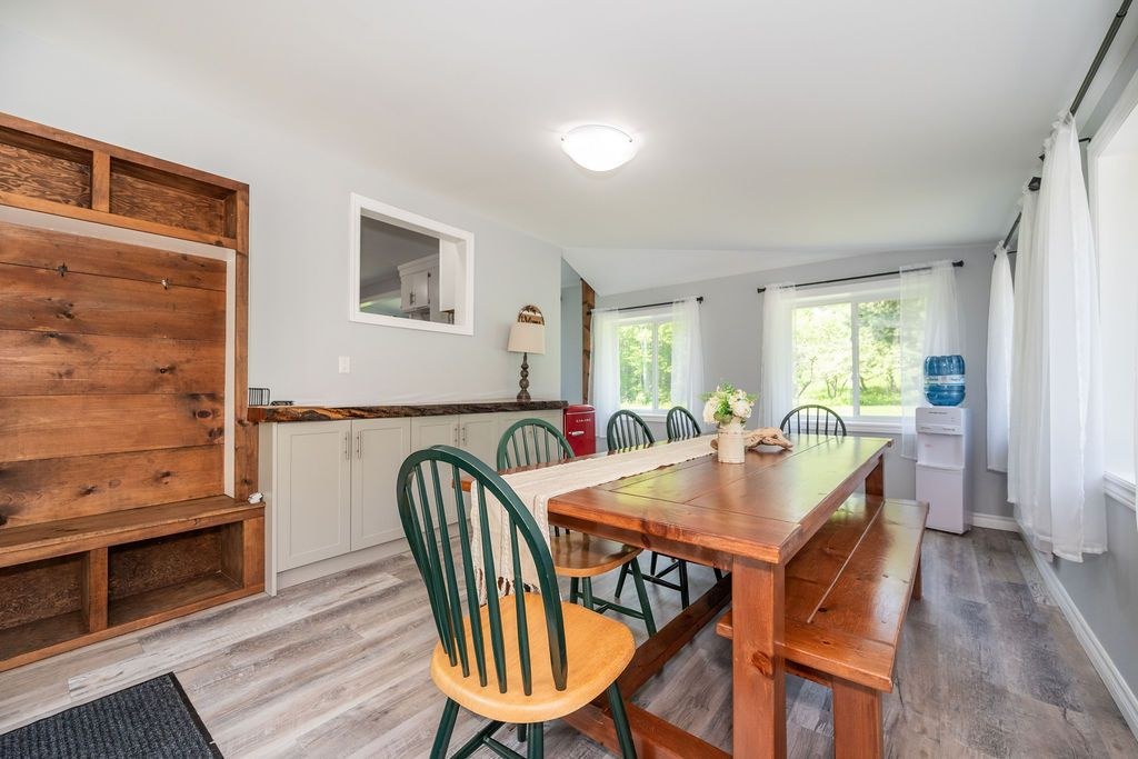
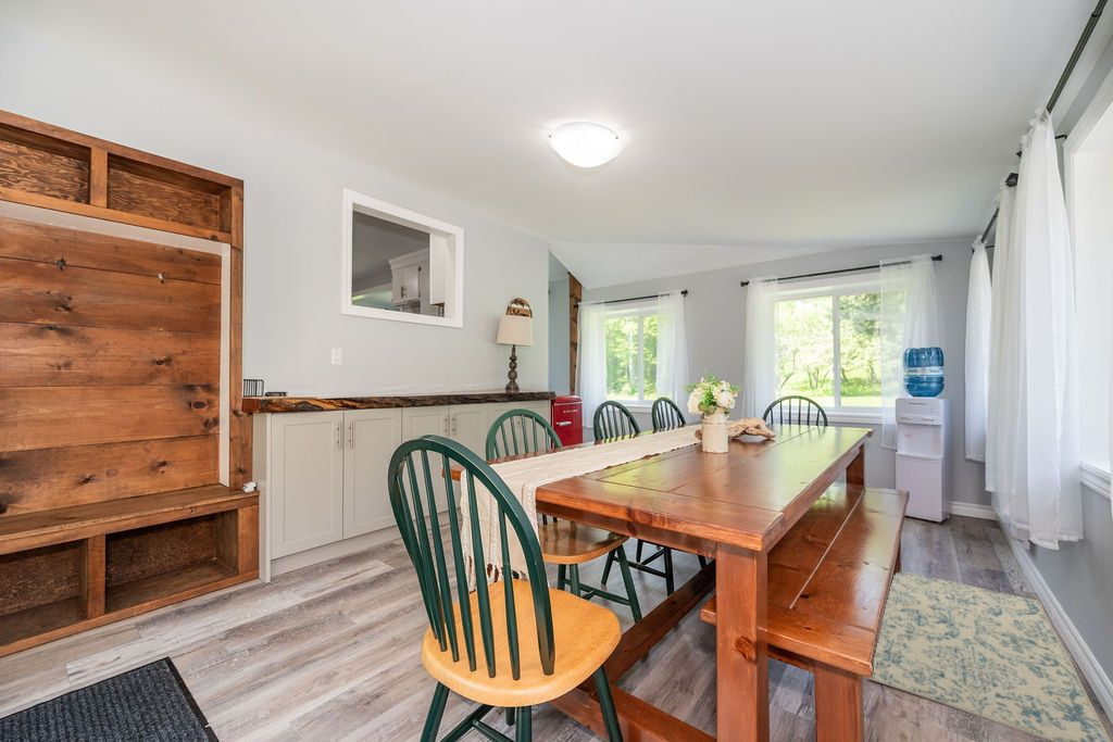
+ rug (966, 633)
